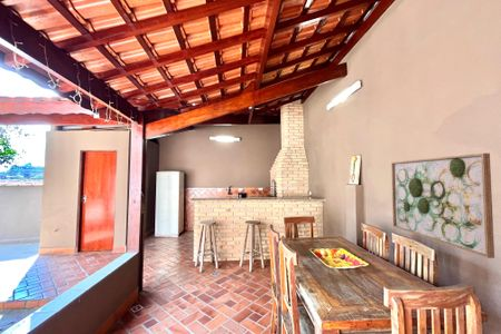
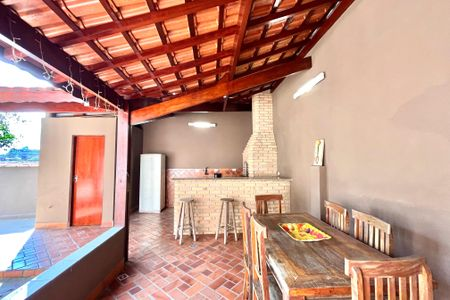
- wall art (429, 198)
